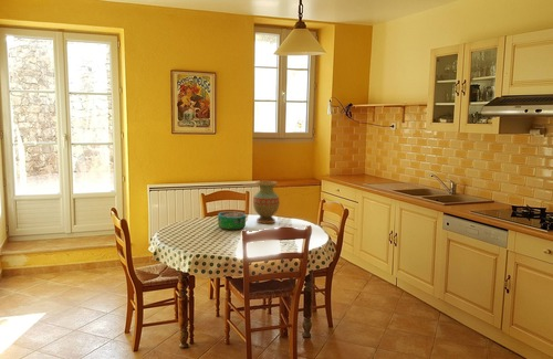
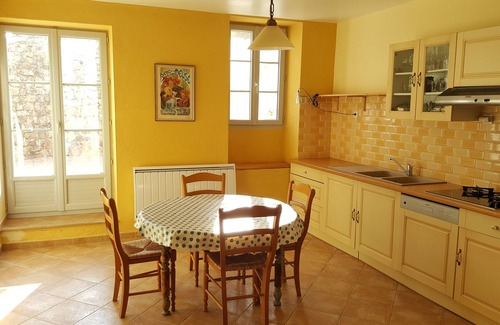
- decorative bowl (231, 220)
- vase (265, 201)
